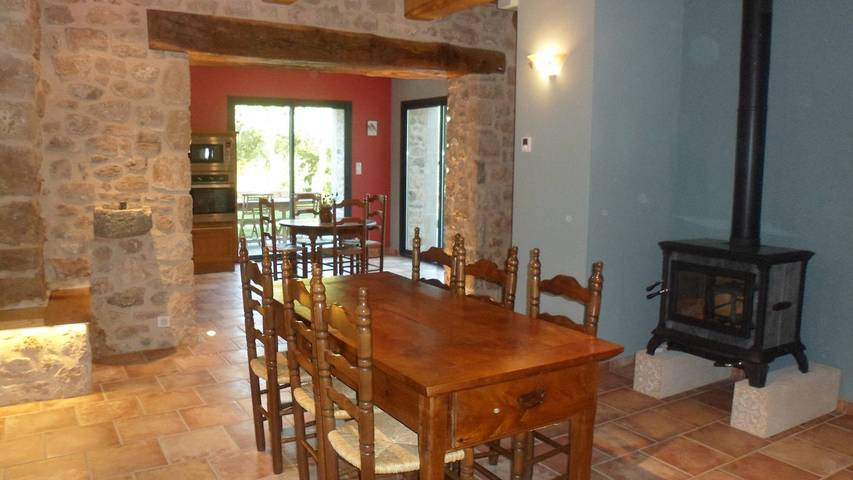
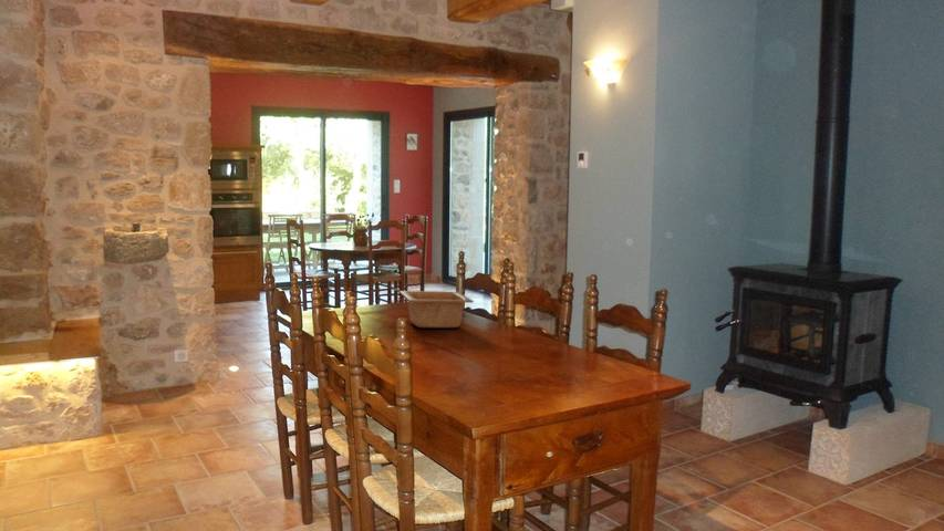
+ serving bowl (435, 310)
